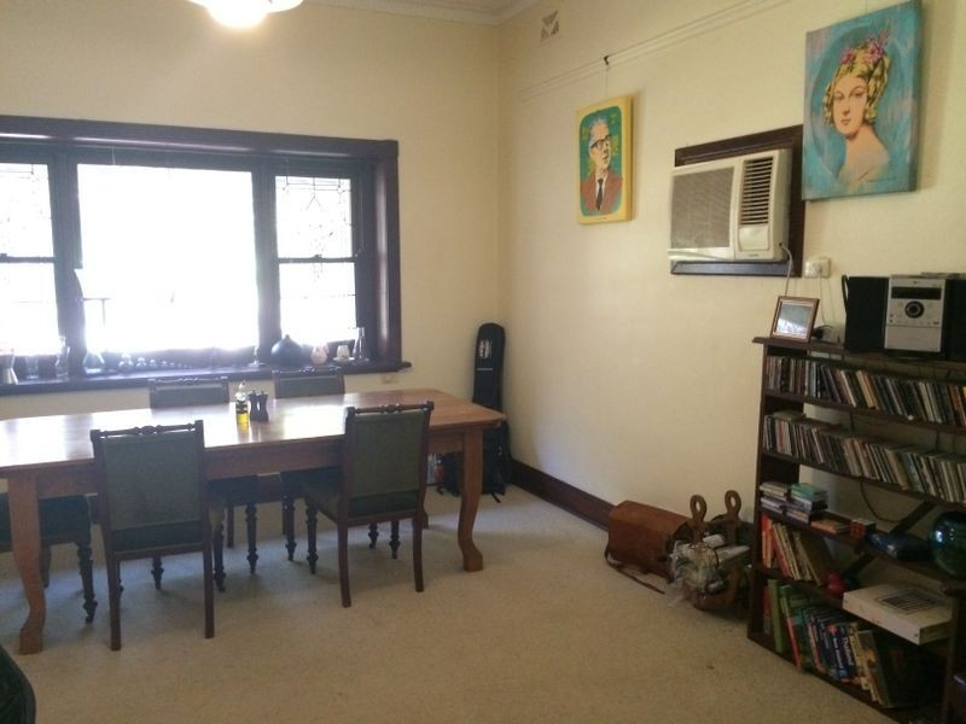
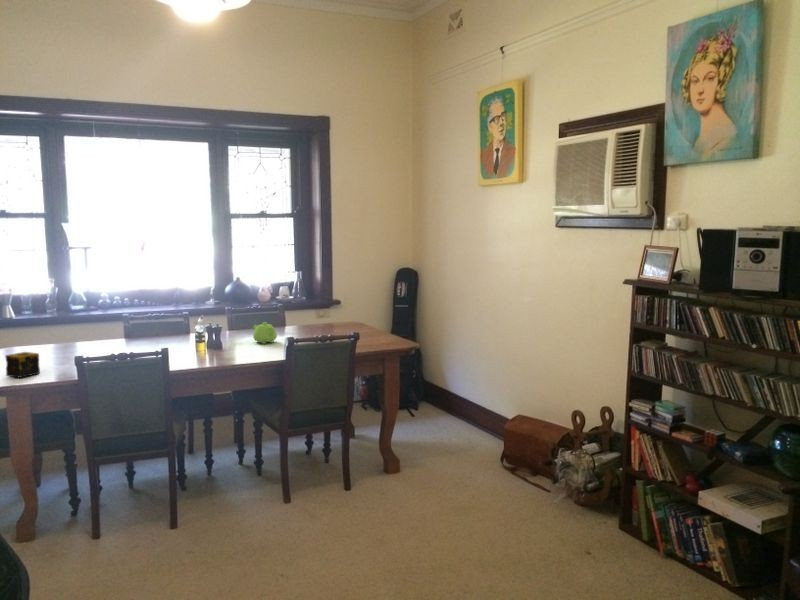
+ candle (22, 364)
+ teapot (264, 332)
